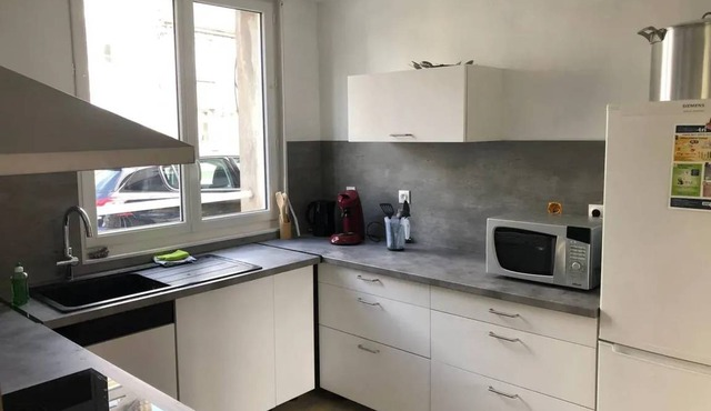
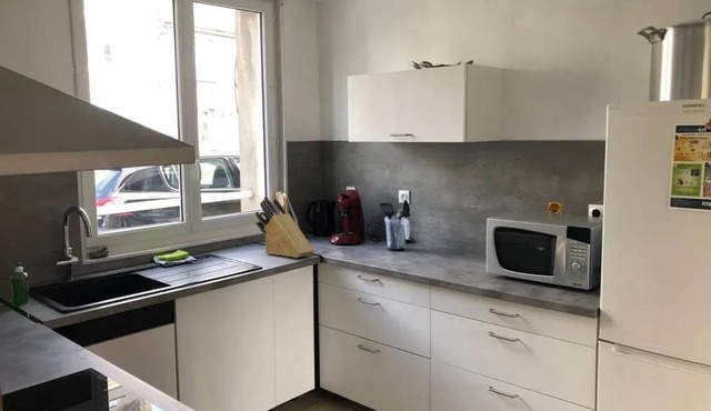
+ knife block (283, 225)
